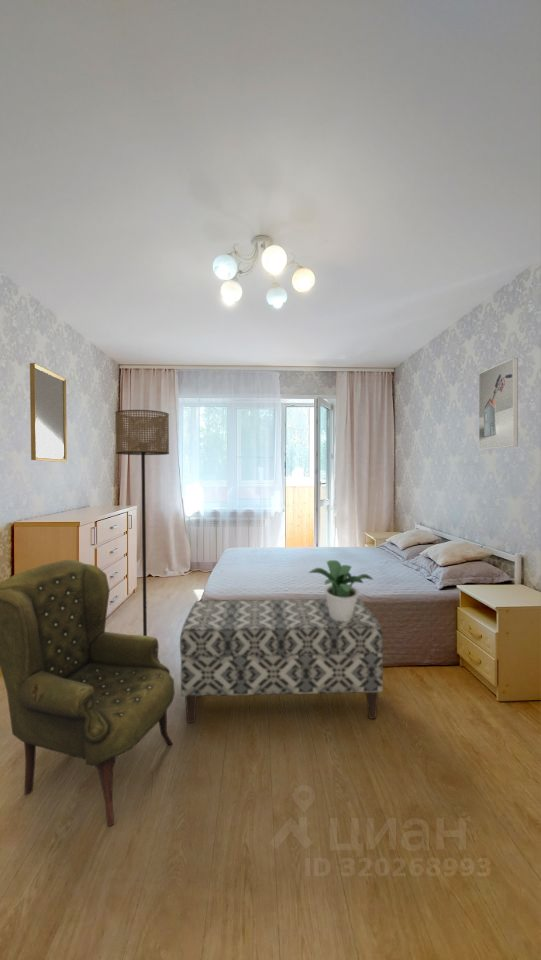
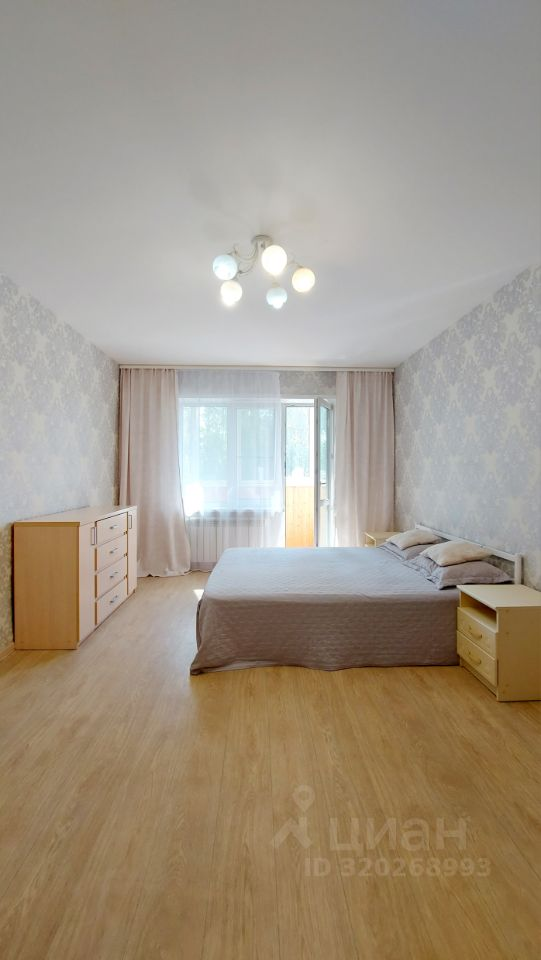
- armchair (96, 668)
- potted plant (337, 592)
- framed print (496, 407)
- home mirror (49, 416)
- bench (280, 655)
- floor lamp (144, 544)
